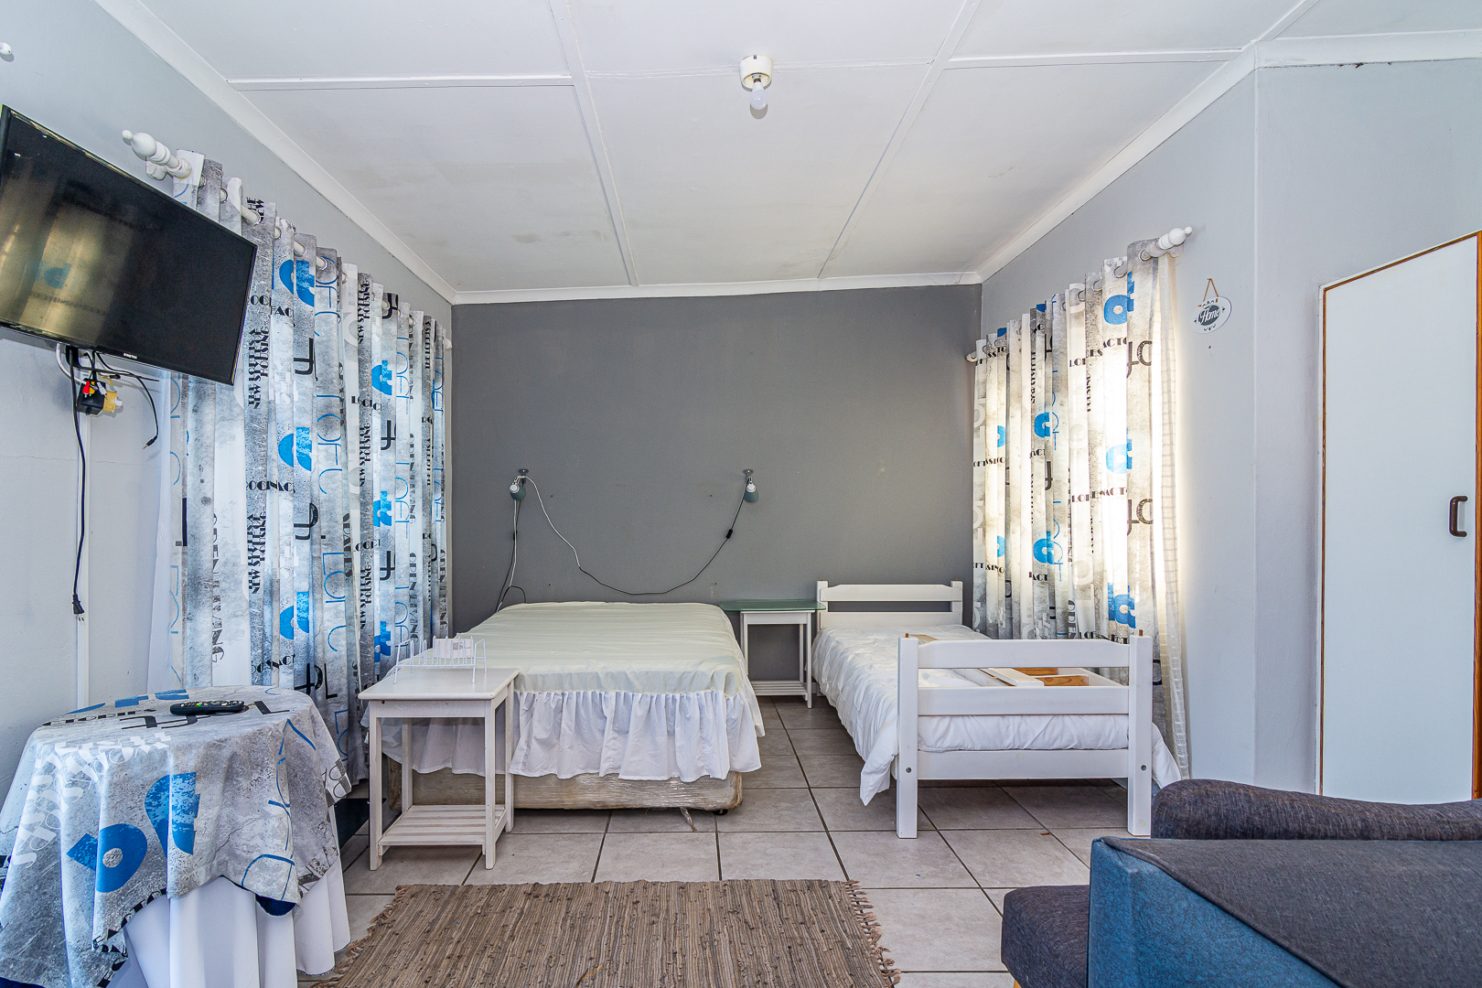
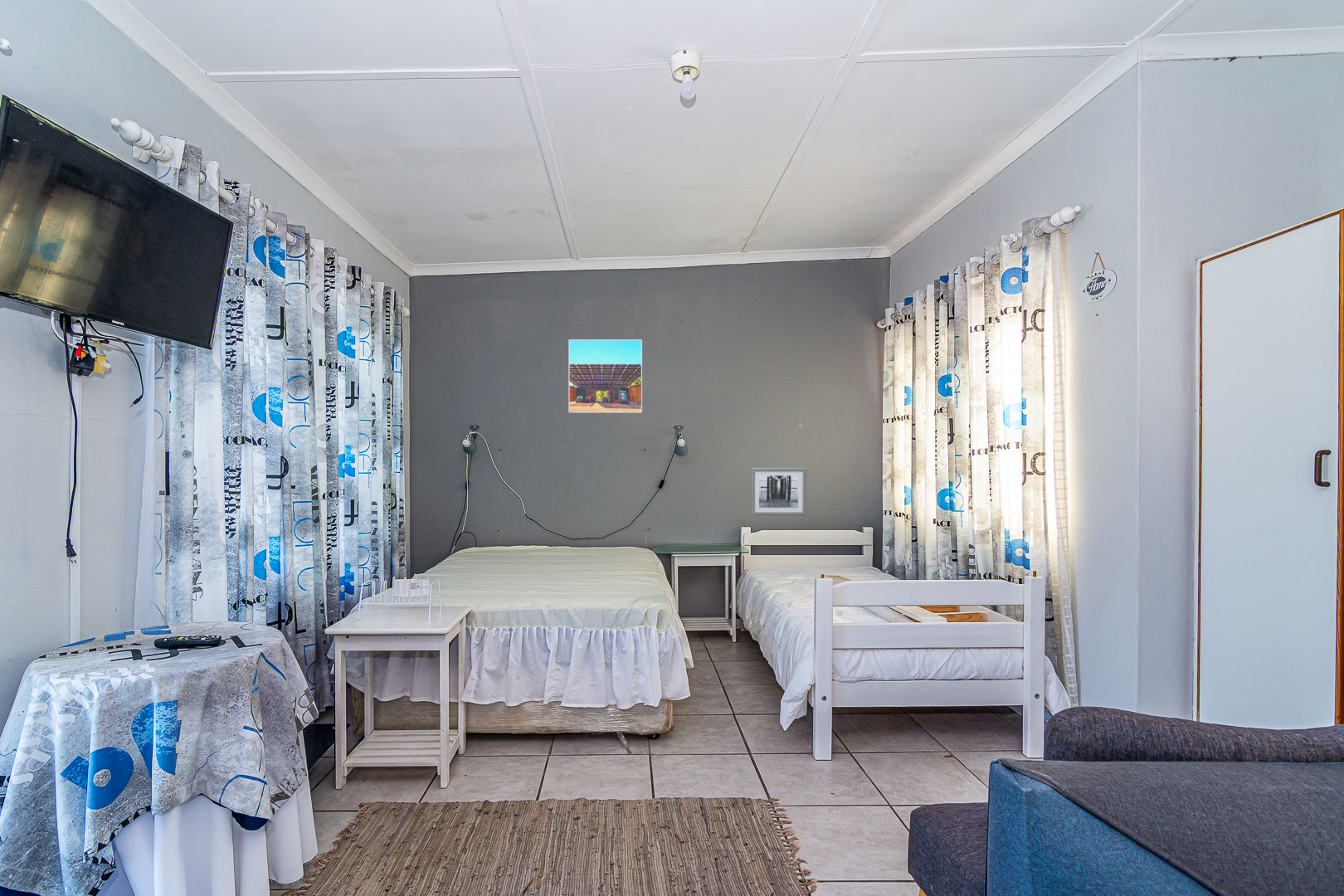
+ wall art (778, 491)
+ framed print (605, 376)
